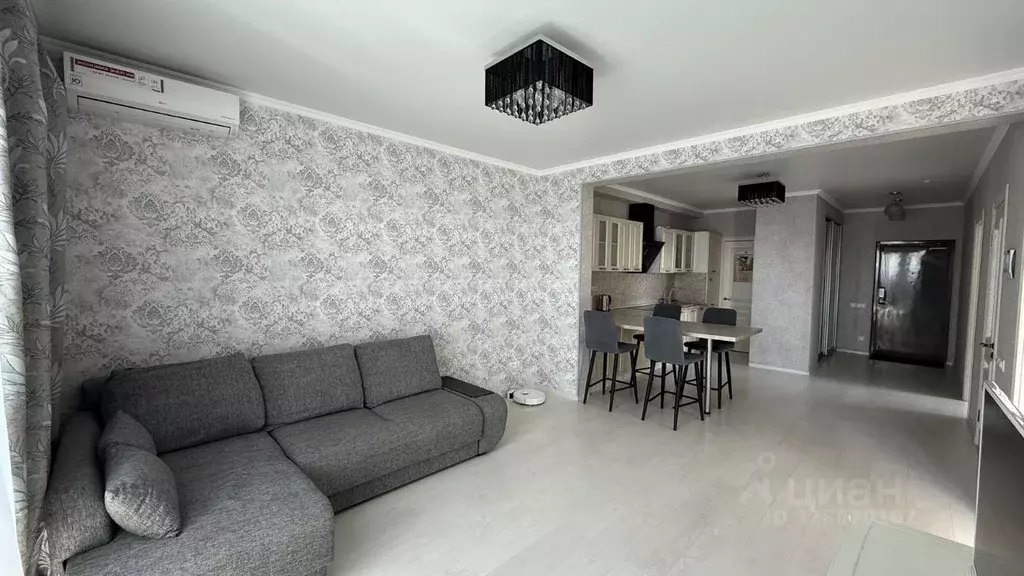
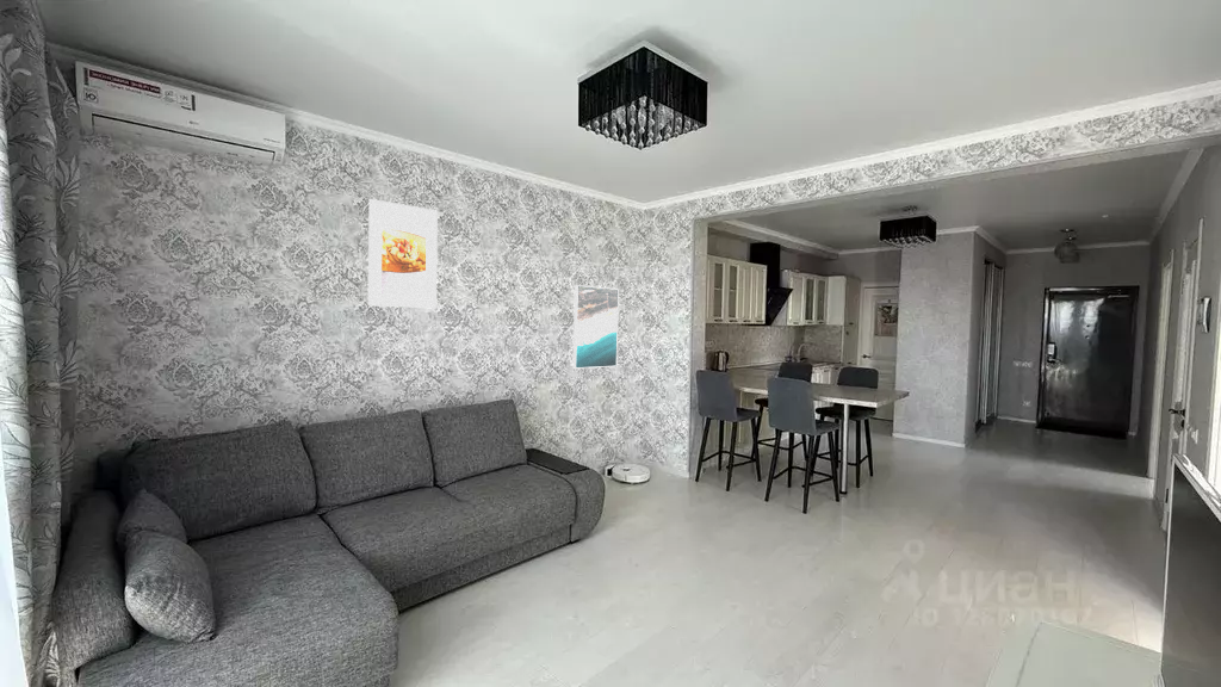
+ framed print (596, 327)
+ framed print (404, 255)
